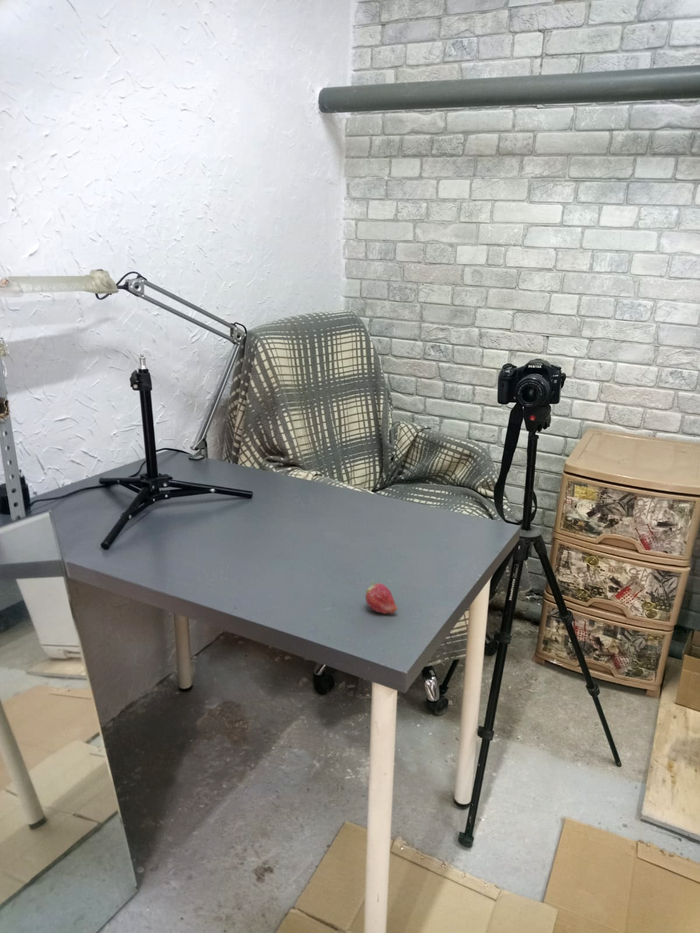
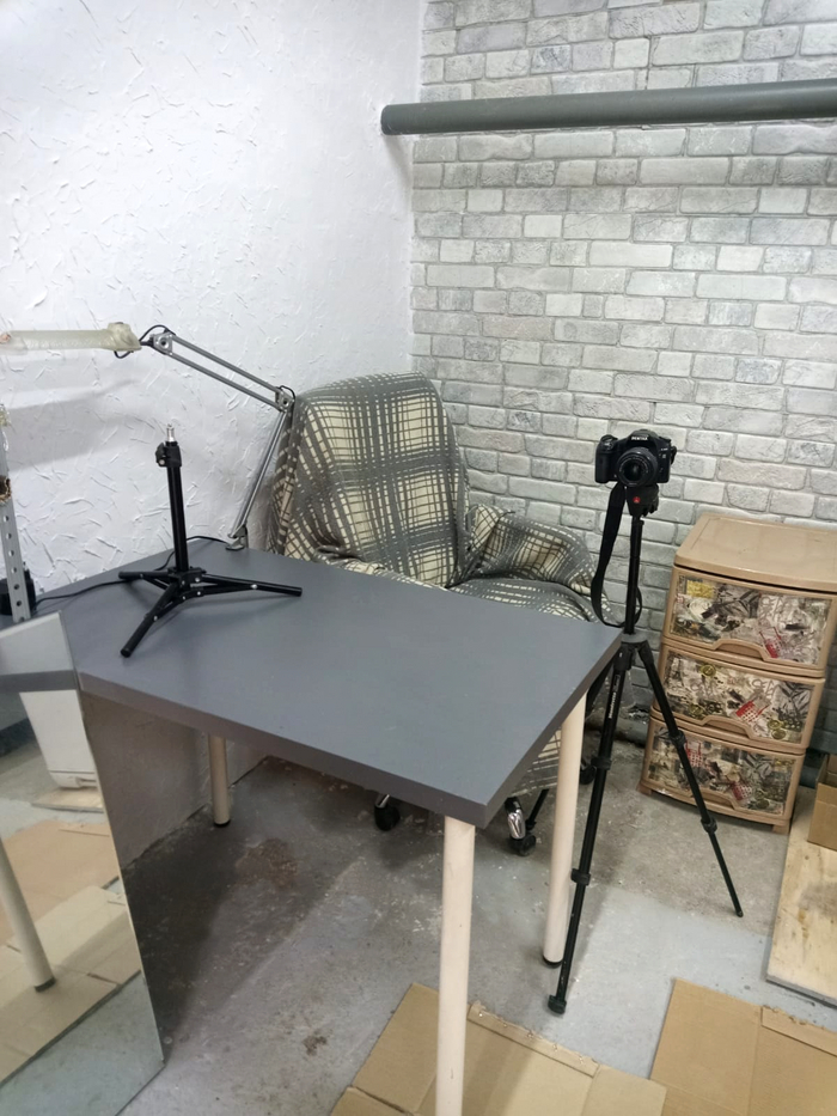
- fruit (381, 596)
